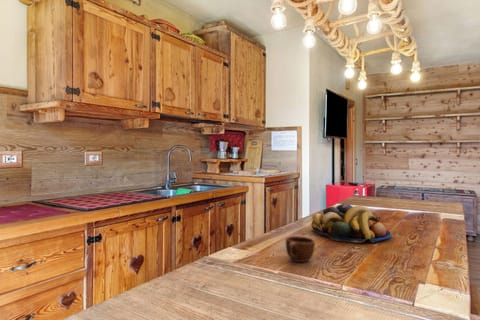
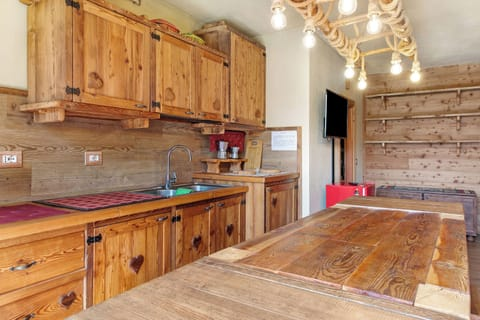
- mug (300, 250)
- fruit bowl (351, 219)
